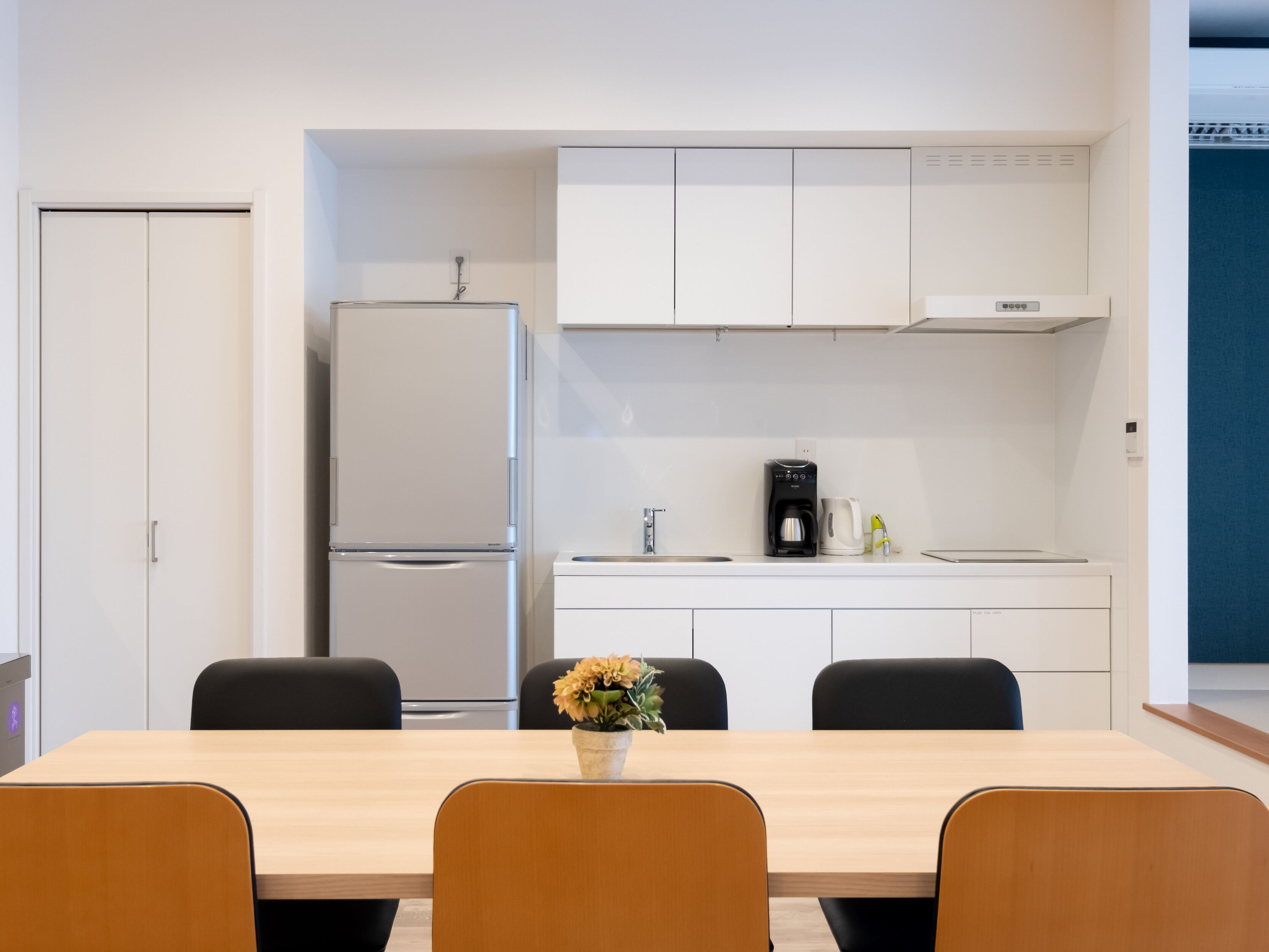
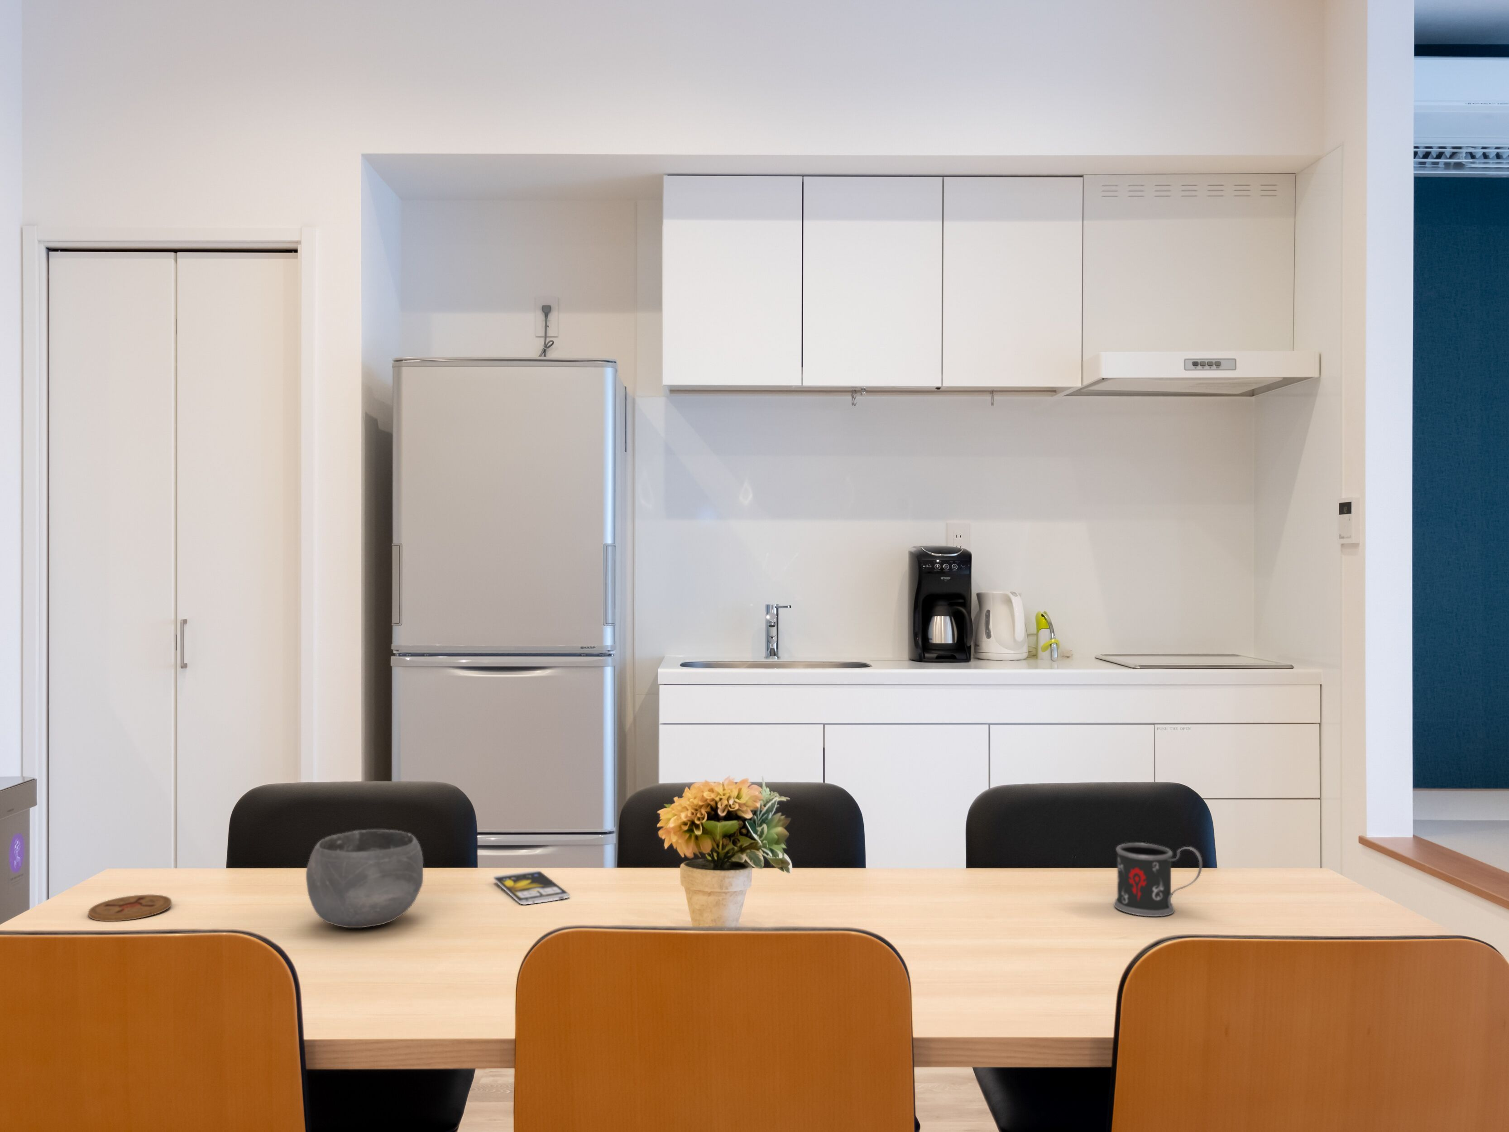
+ ceramic bowl (365, 881)
+ smartphone (530, 887)
+ coaster (131, 907)
+ mug (1158, 875)
